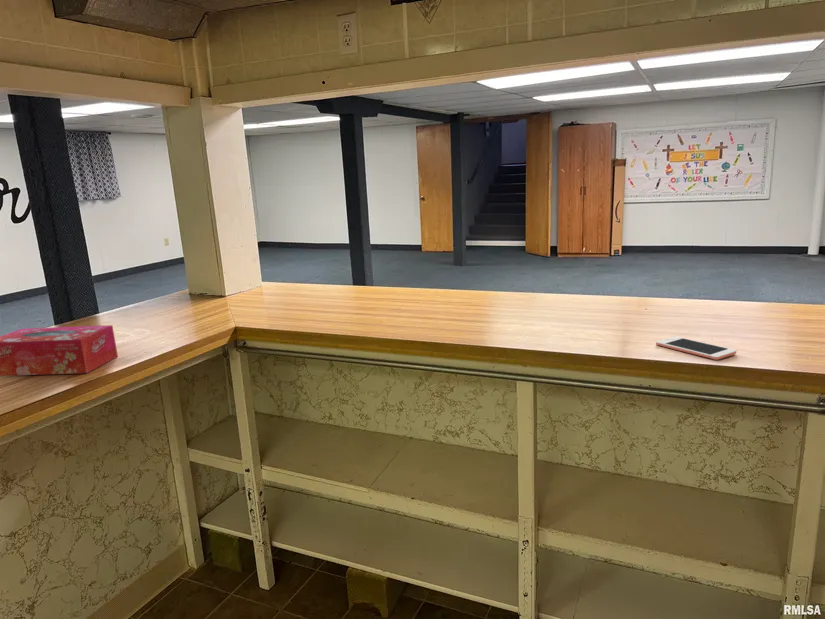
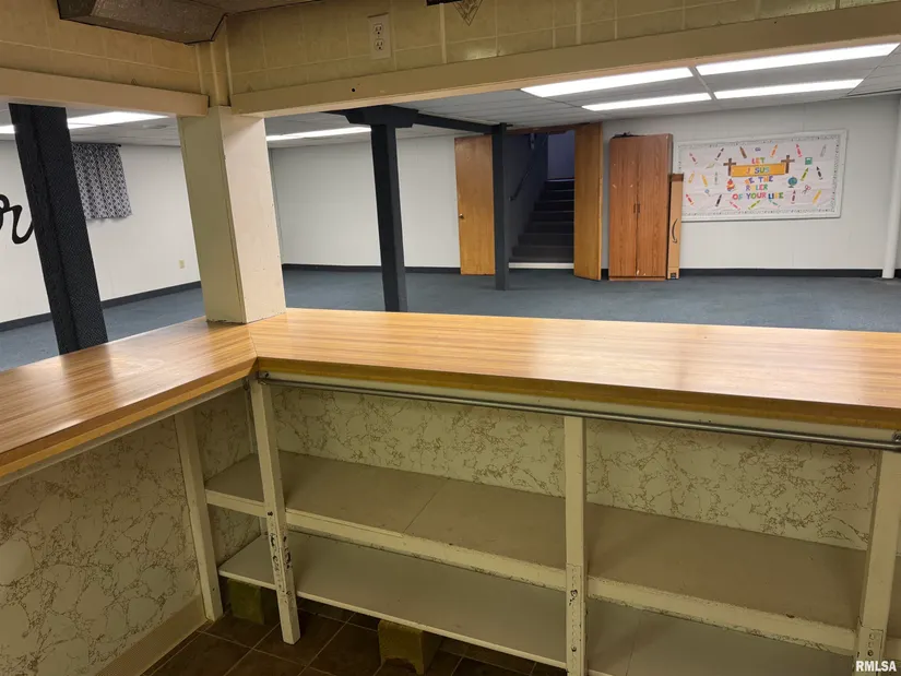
- cell phone (694, 347)
- tissue box (53, 349)
